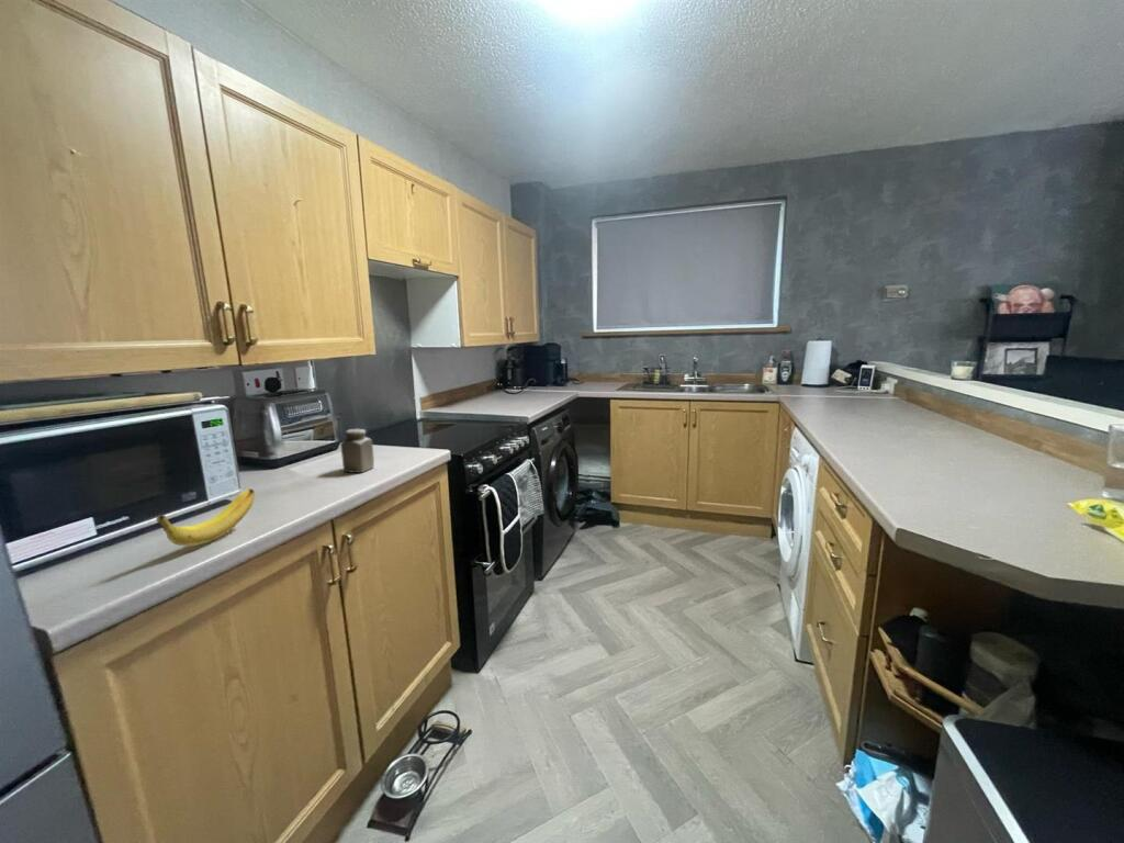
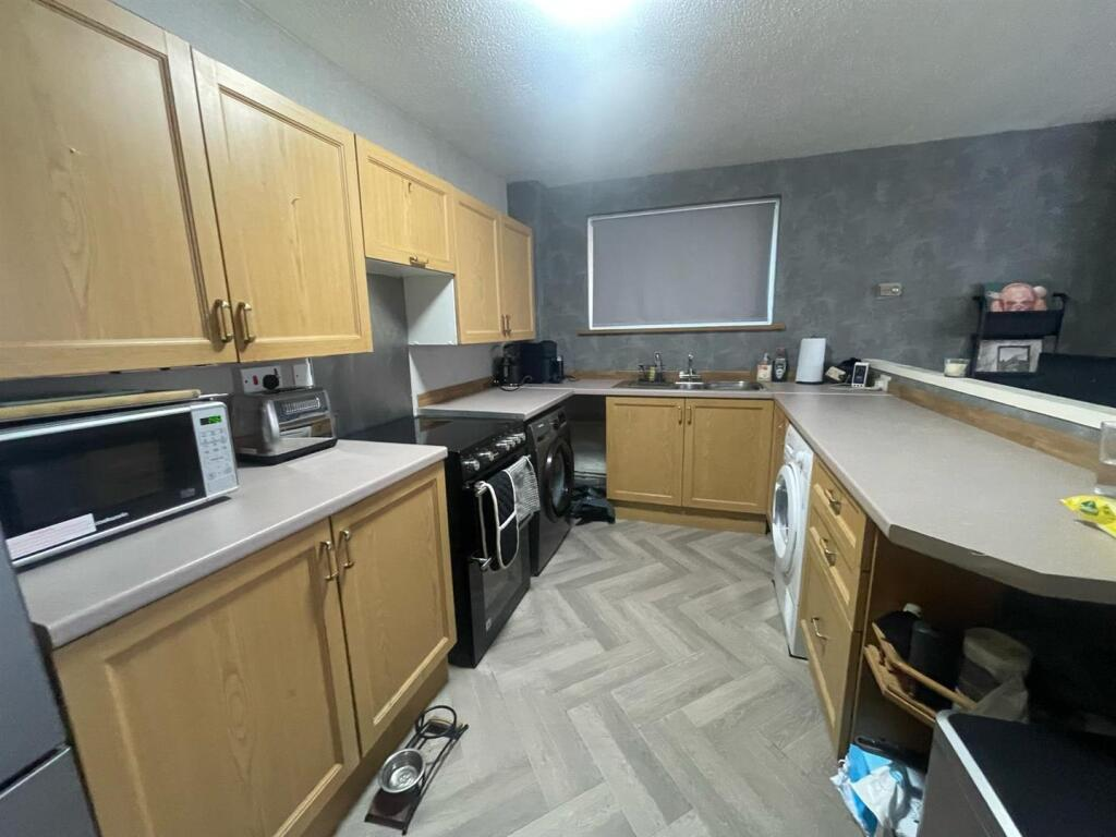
- salt shaker (357, 449)
- banana (212, 518)
